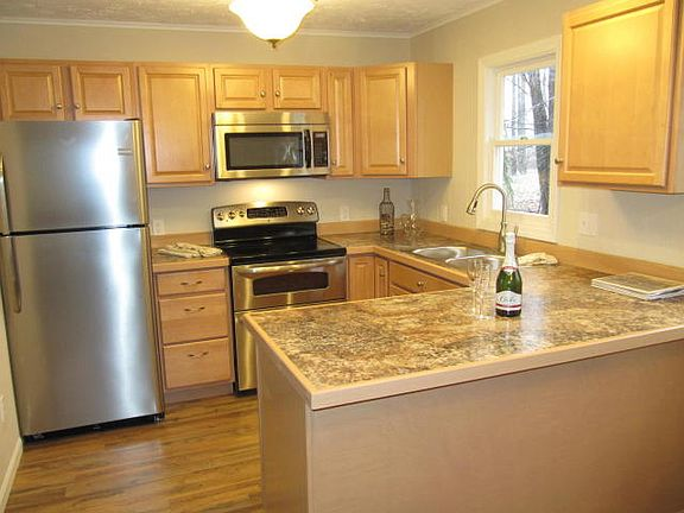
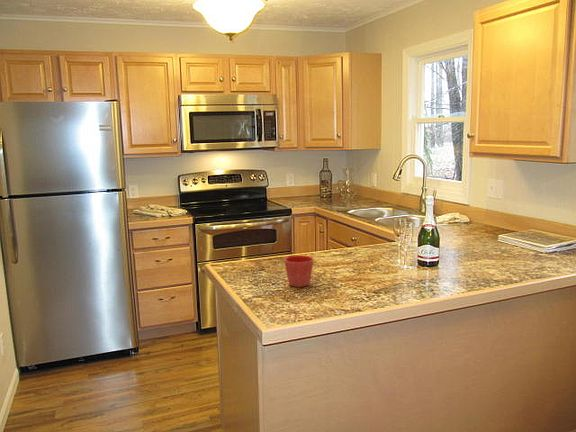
+ flower pot (299, 271)
